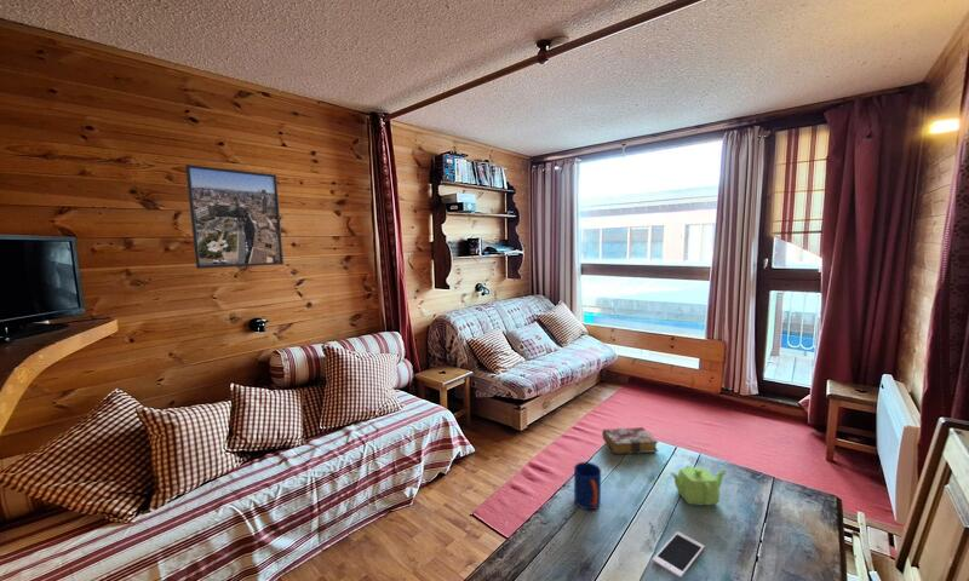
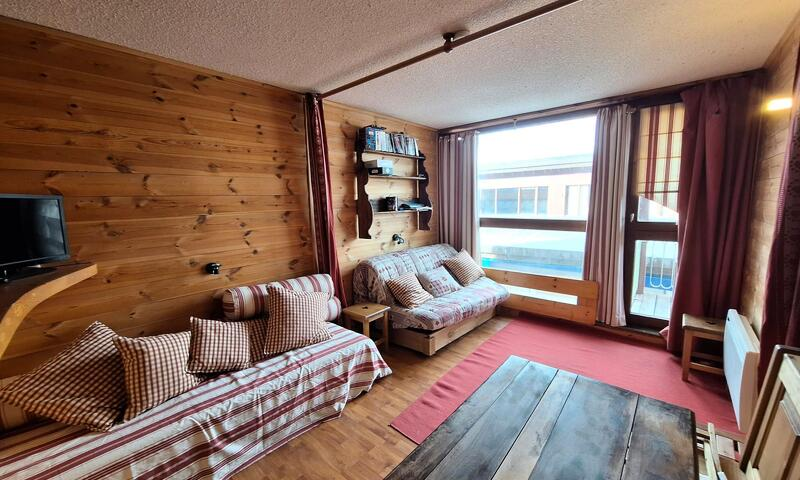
- teapot (698, 483)
- book (629, 439)
- cell phone (678, 553)
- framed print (239, 218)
- mug (589, 489)
